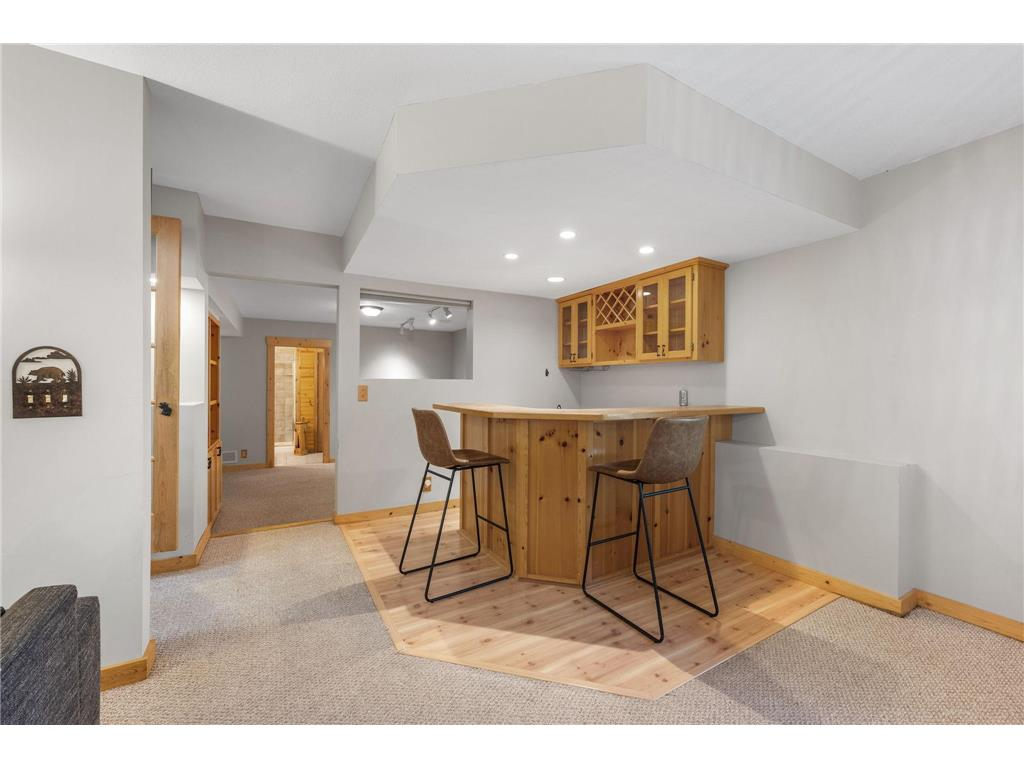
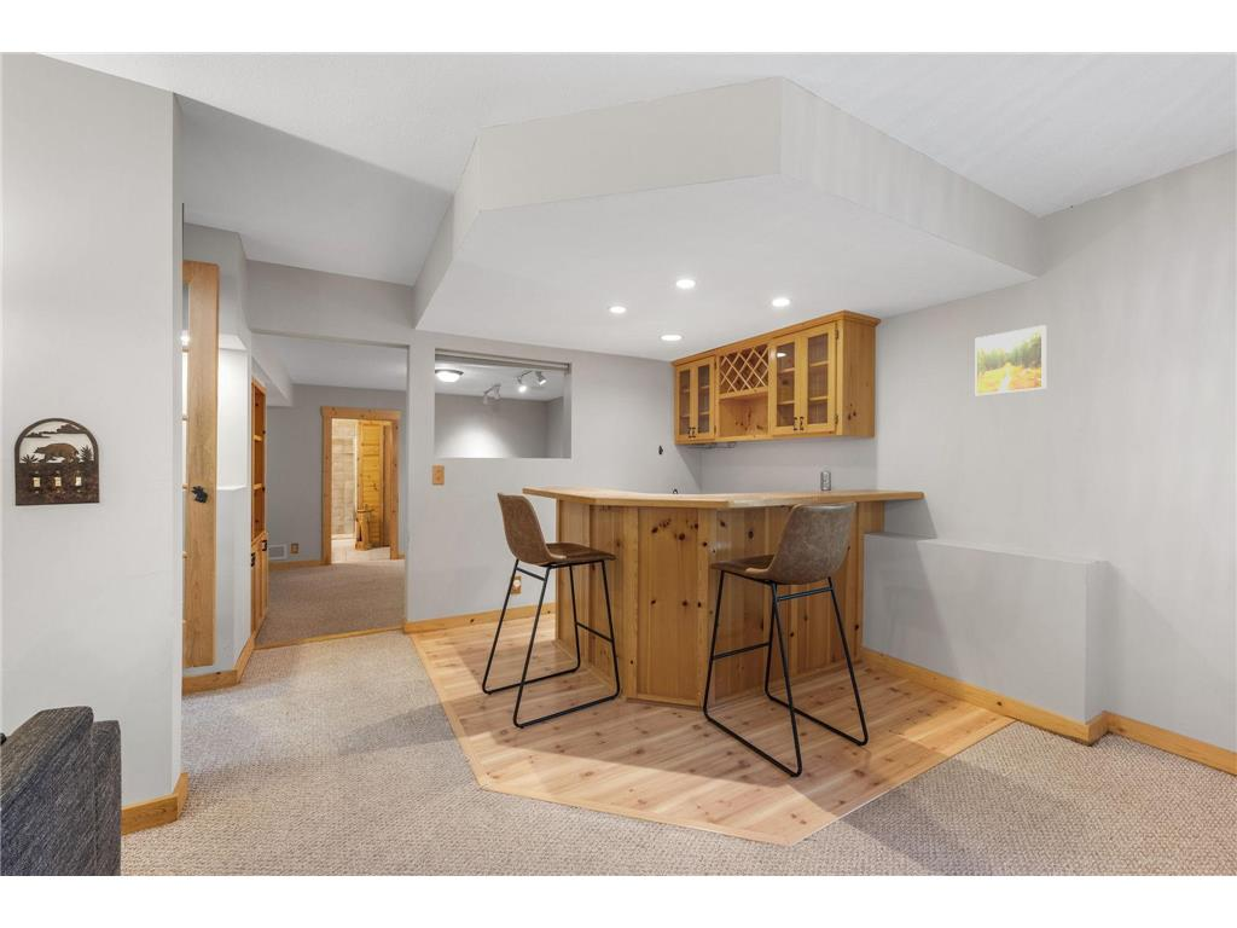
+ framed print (1009, 361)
